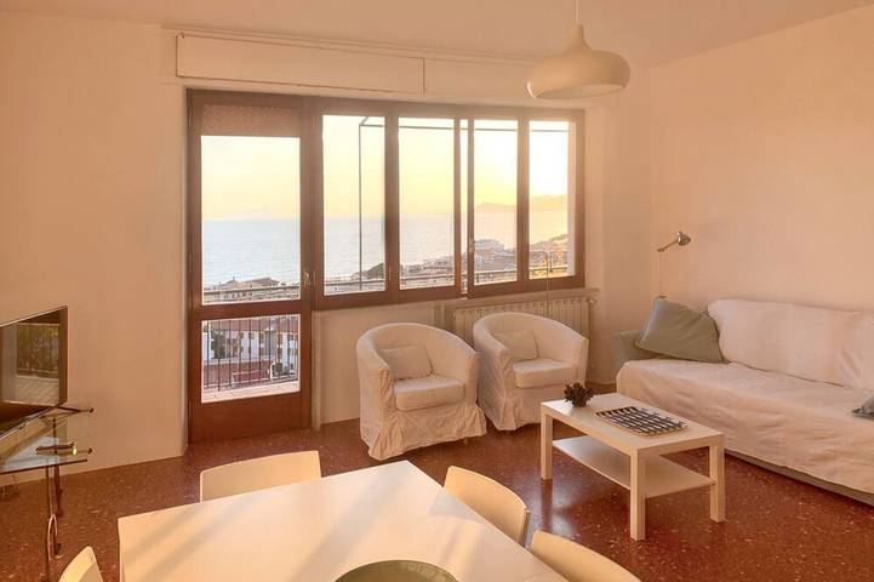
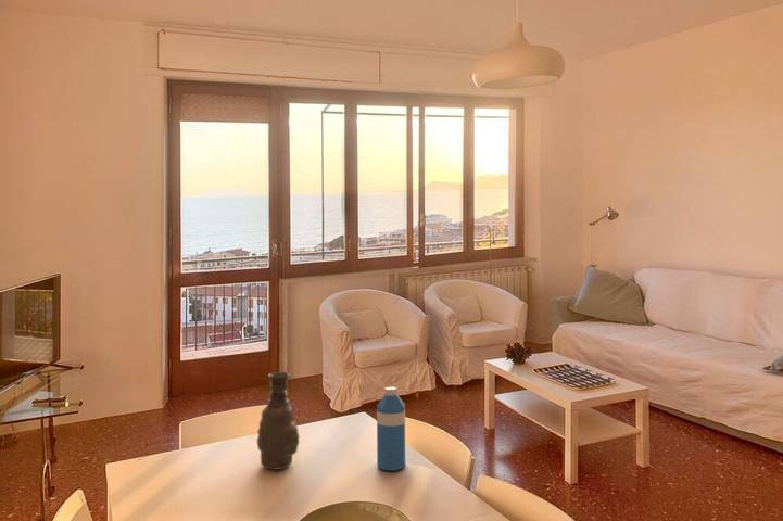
+ vase (278, 420)
+ water bottle (391, 427)
